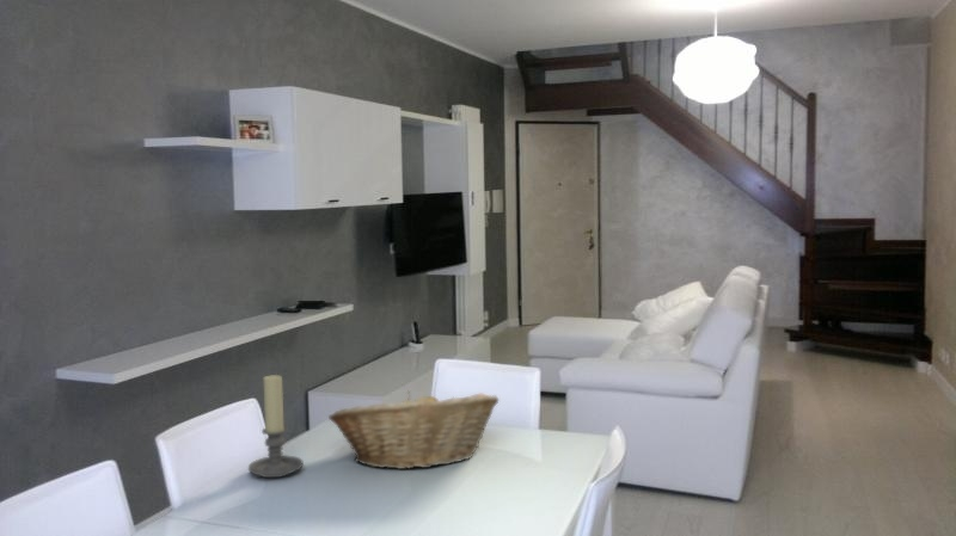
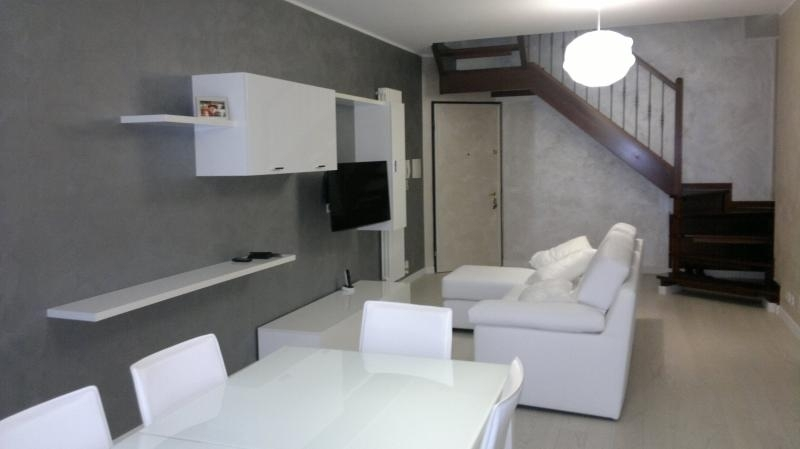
- fruit basket (415, 421)
- candle holder (274, 421)
